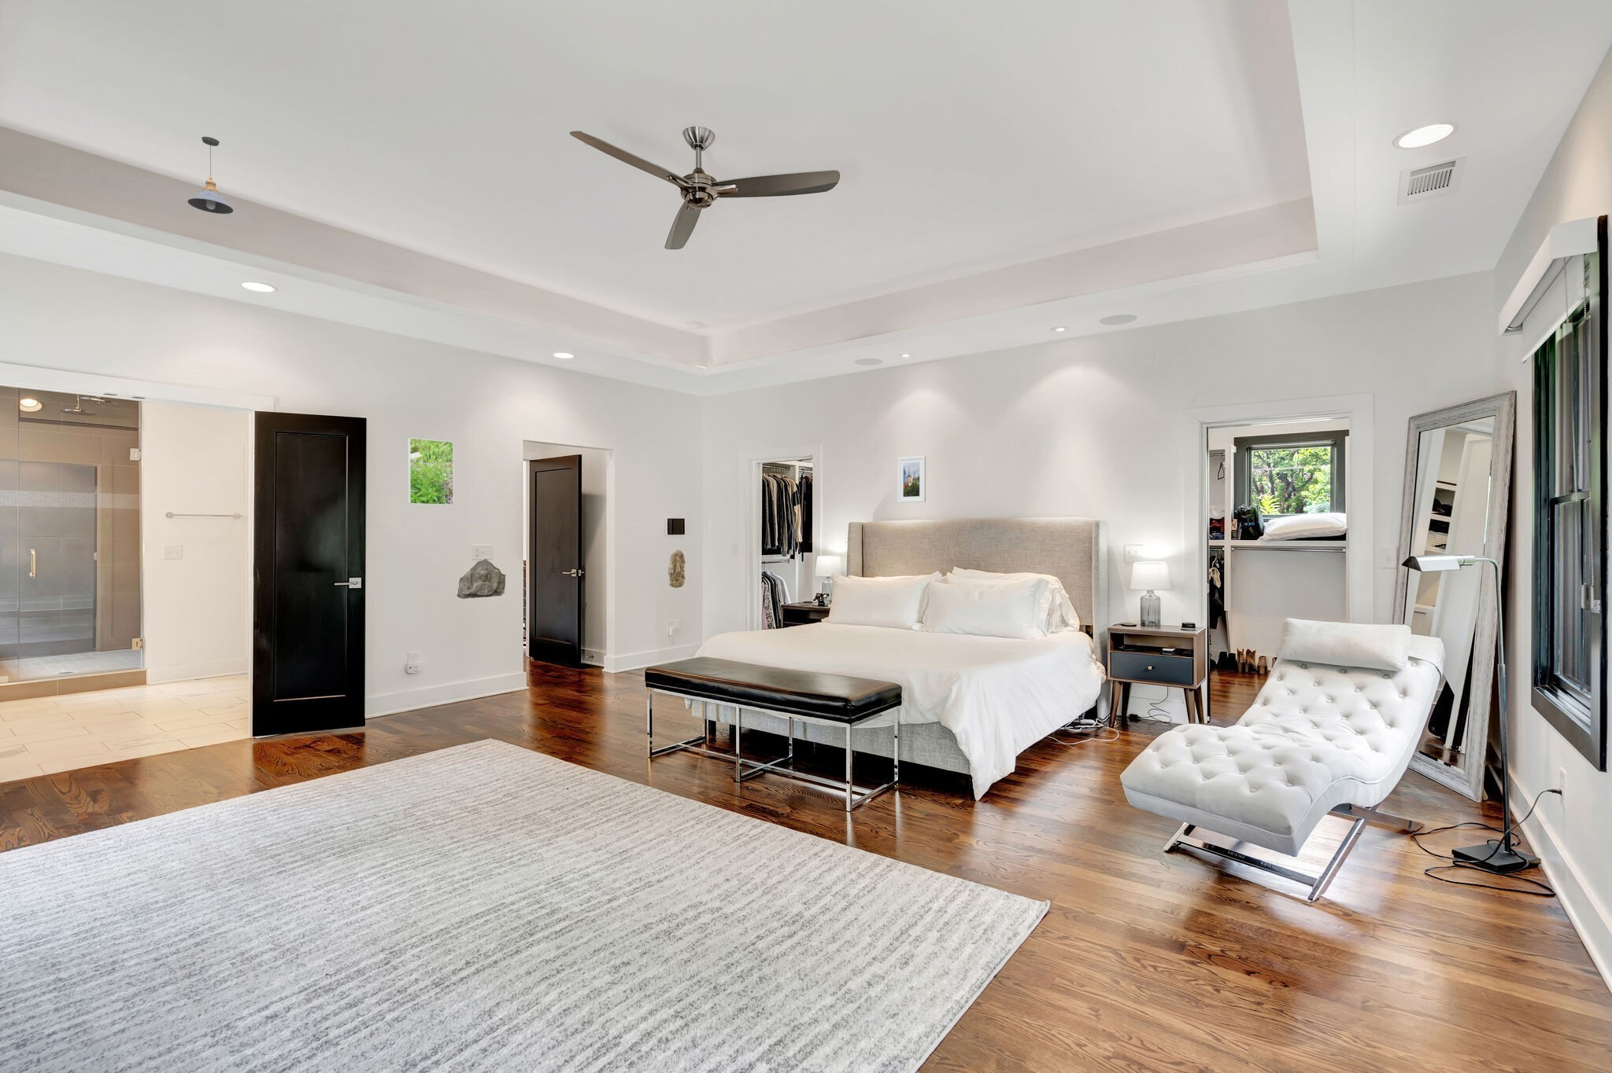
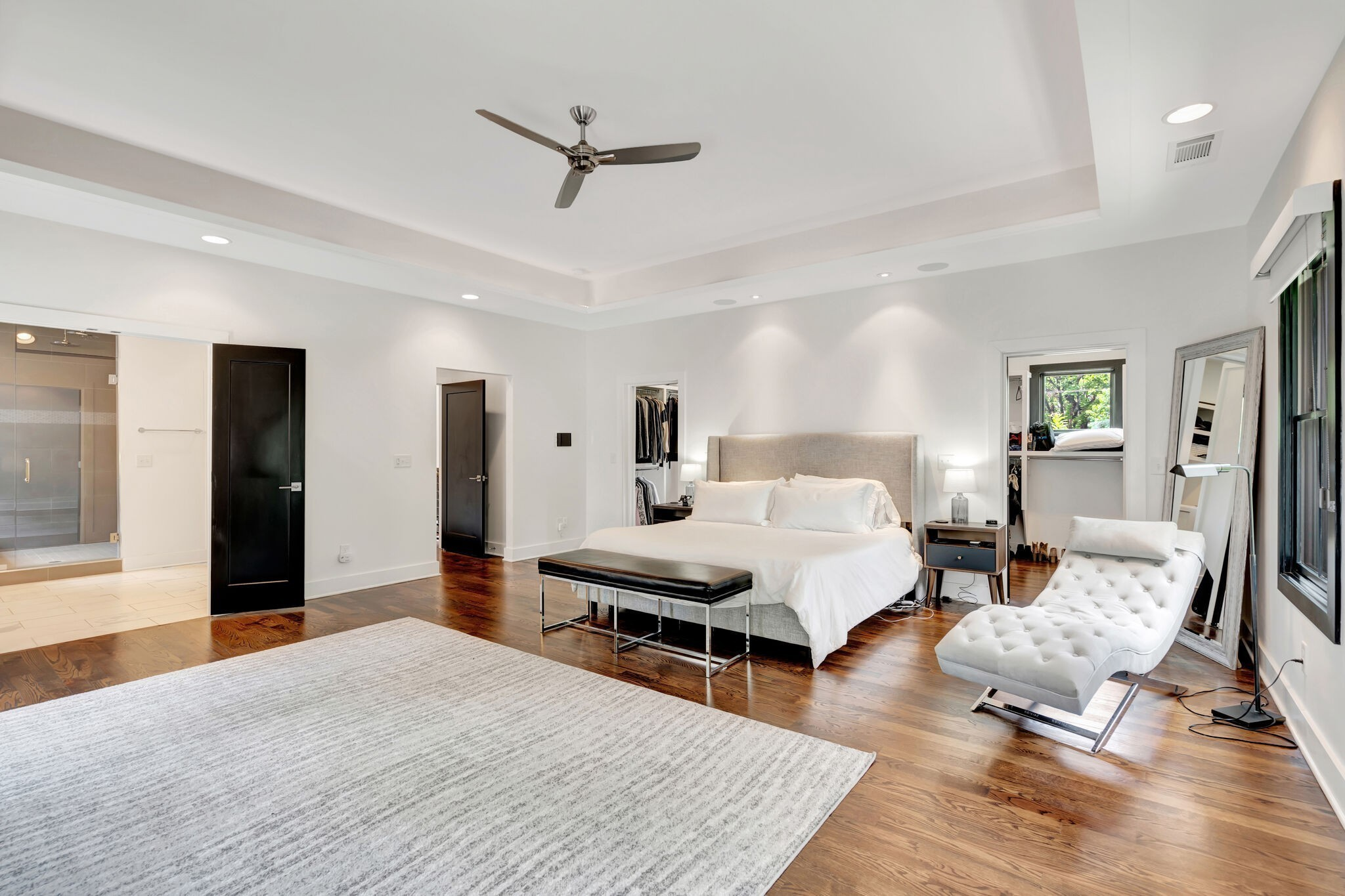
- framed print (912, 479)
- pendant light (210, 175)
- sculptural relief (677, 566)
- stone relief (483, 577)
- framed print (430, 472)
